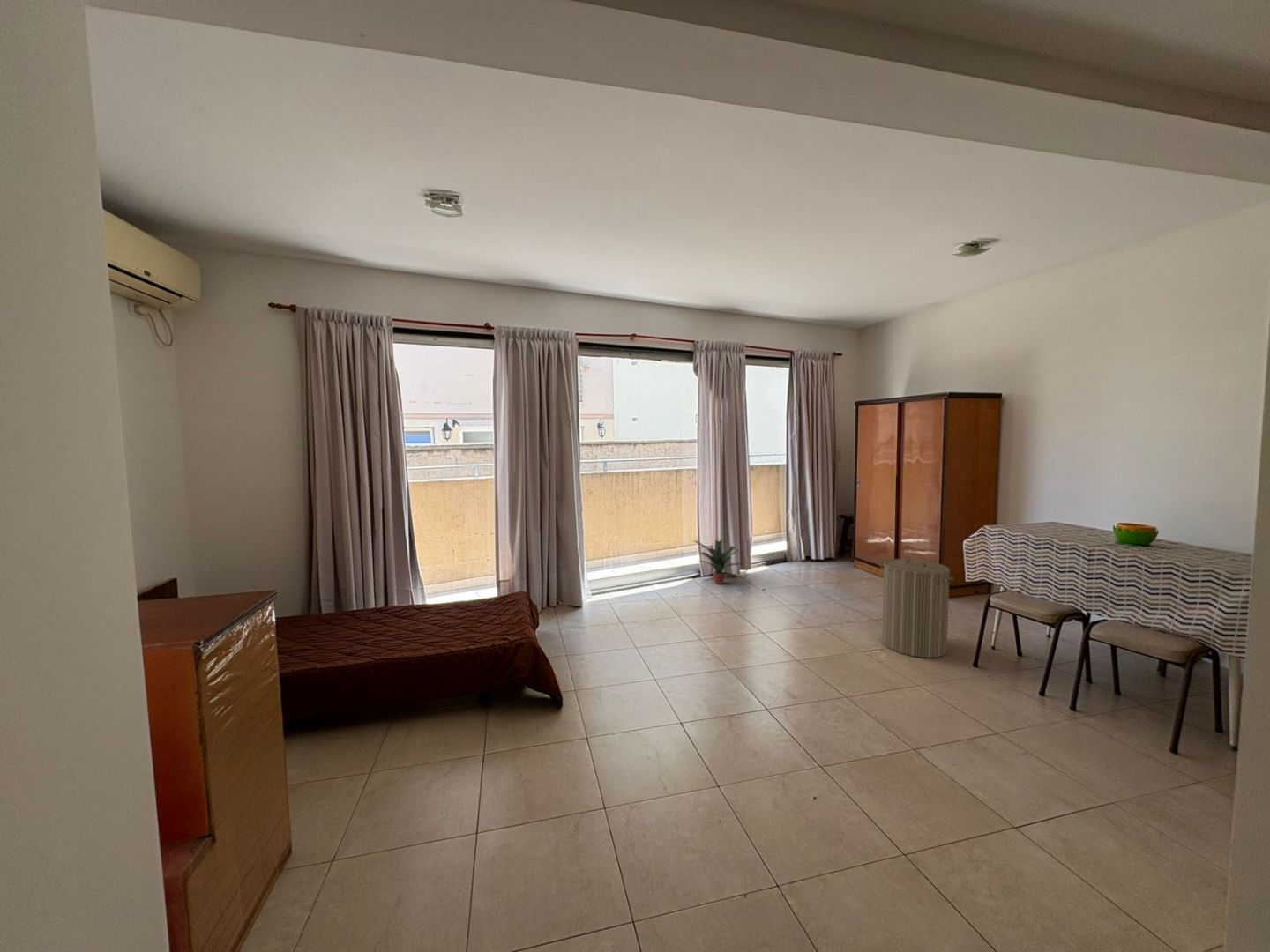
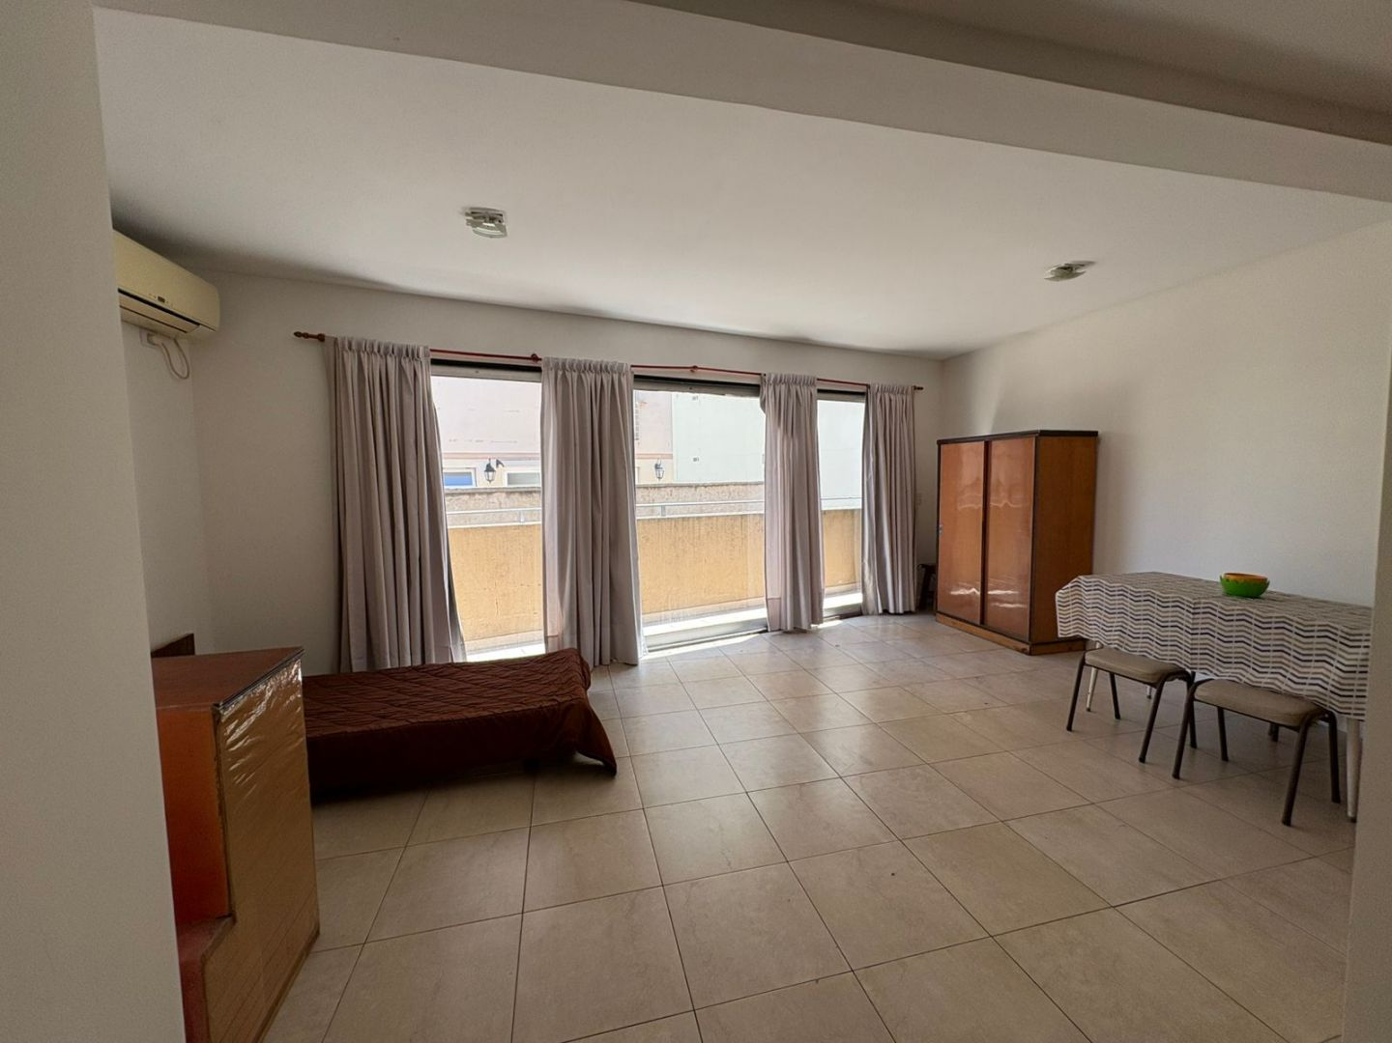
- laundry hamper (915, 599)
- potted plant (715, 560)
